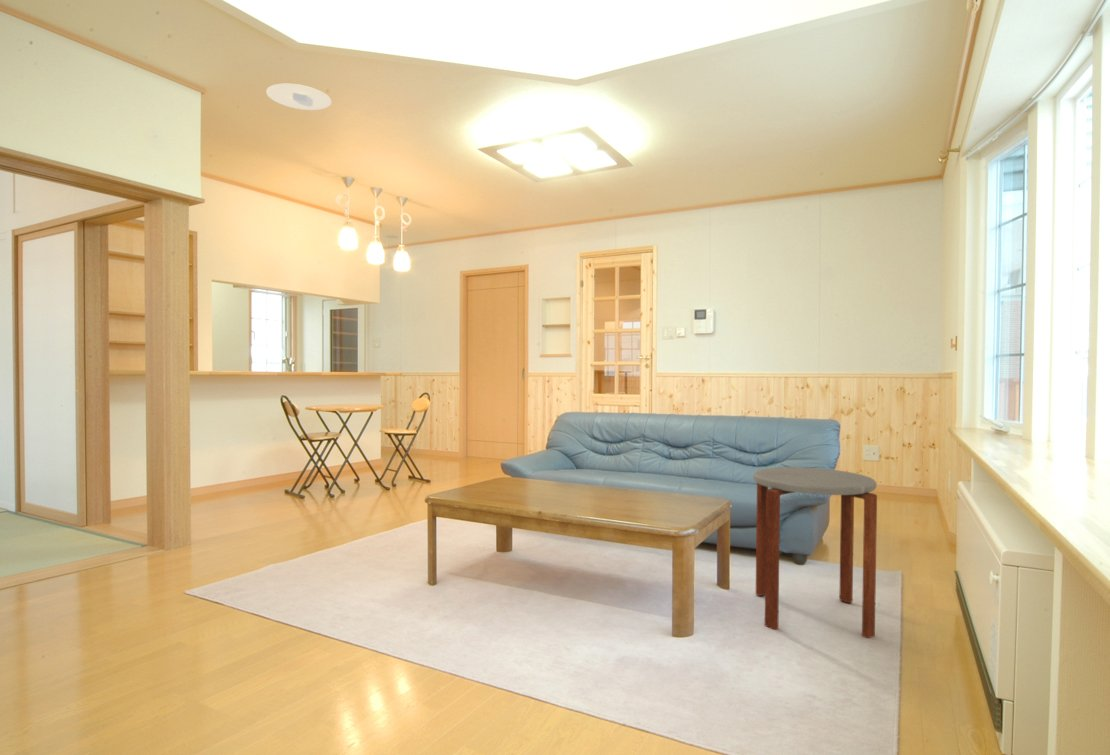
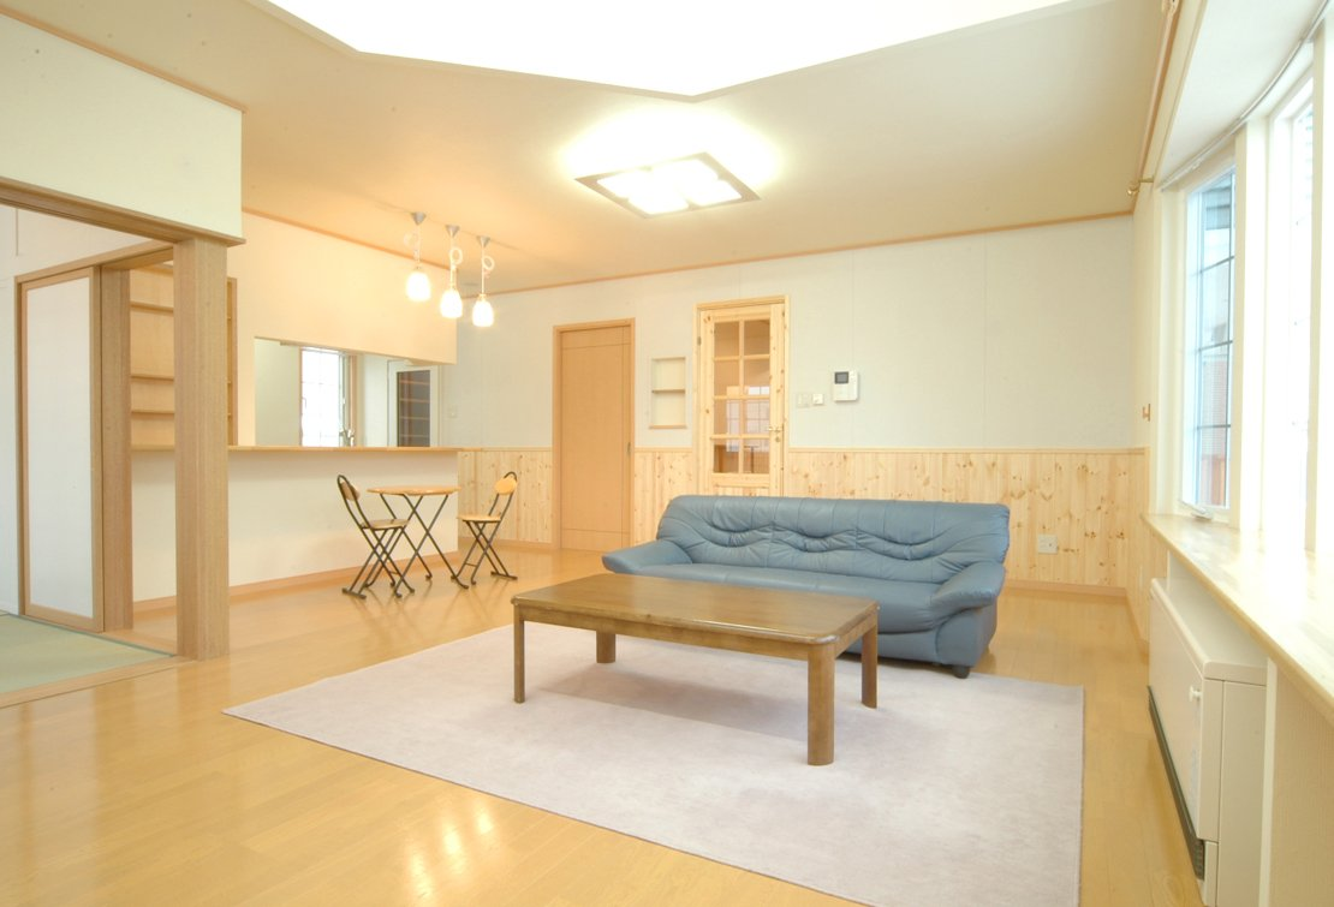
- side table (840, 545)
- recessed light (299, 94)
